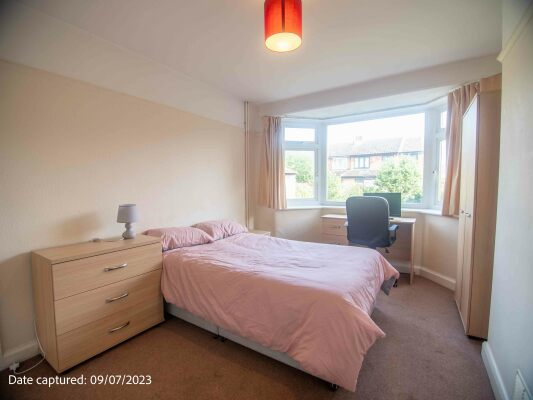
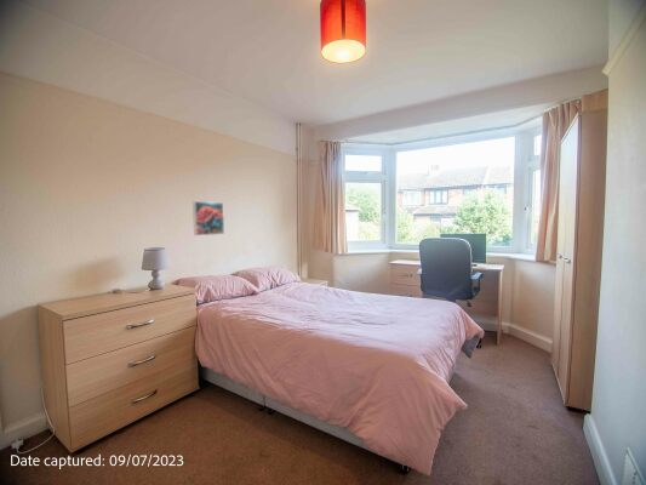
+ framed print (208, 218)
